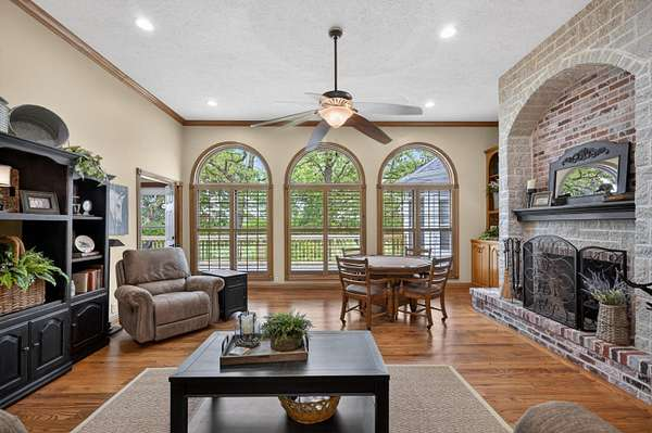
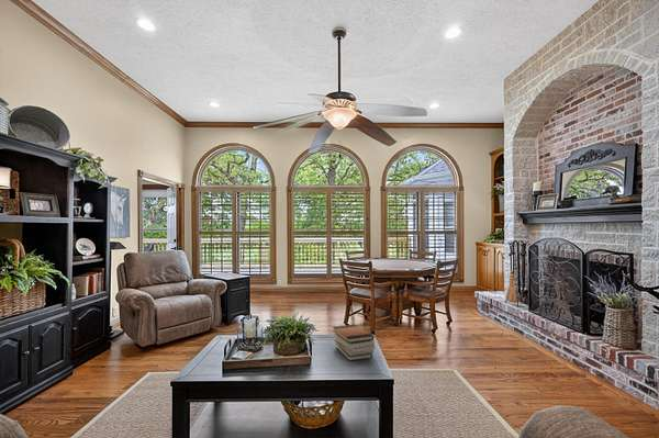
+ book stack (353, 341)
